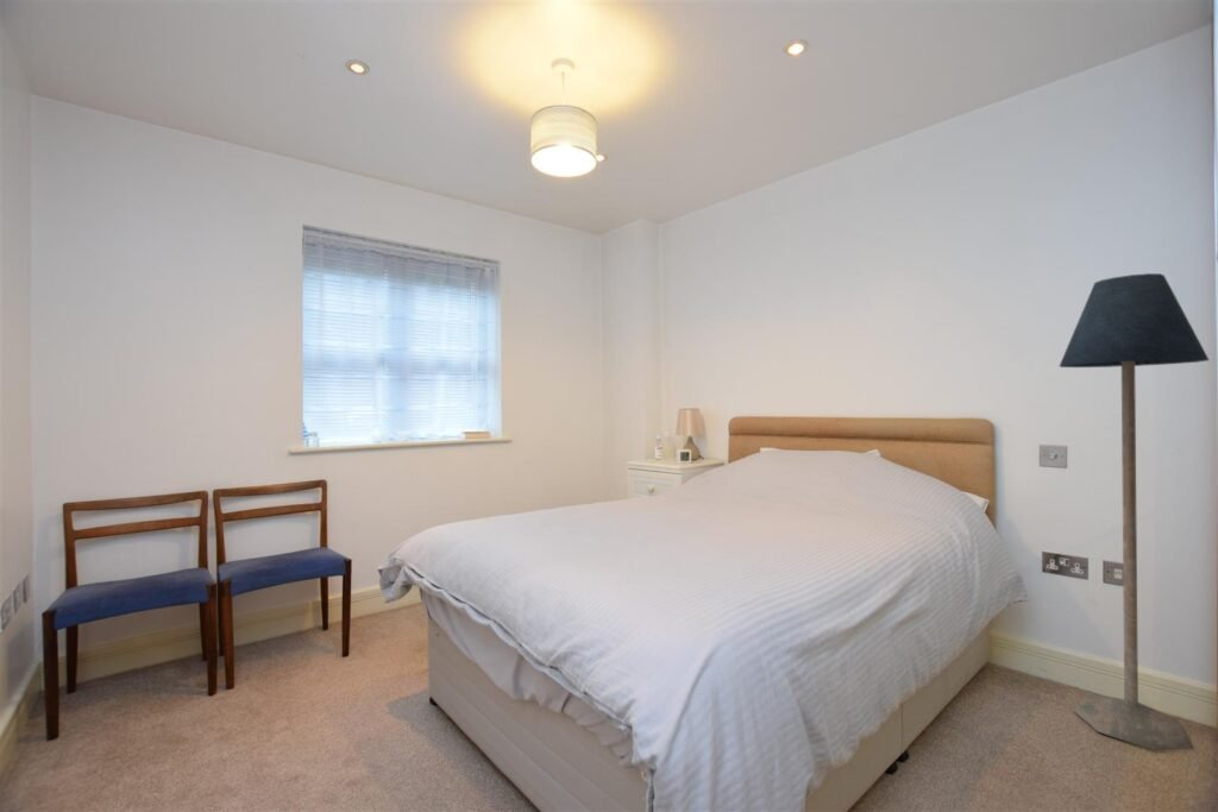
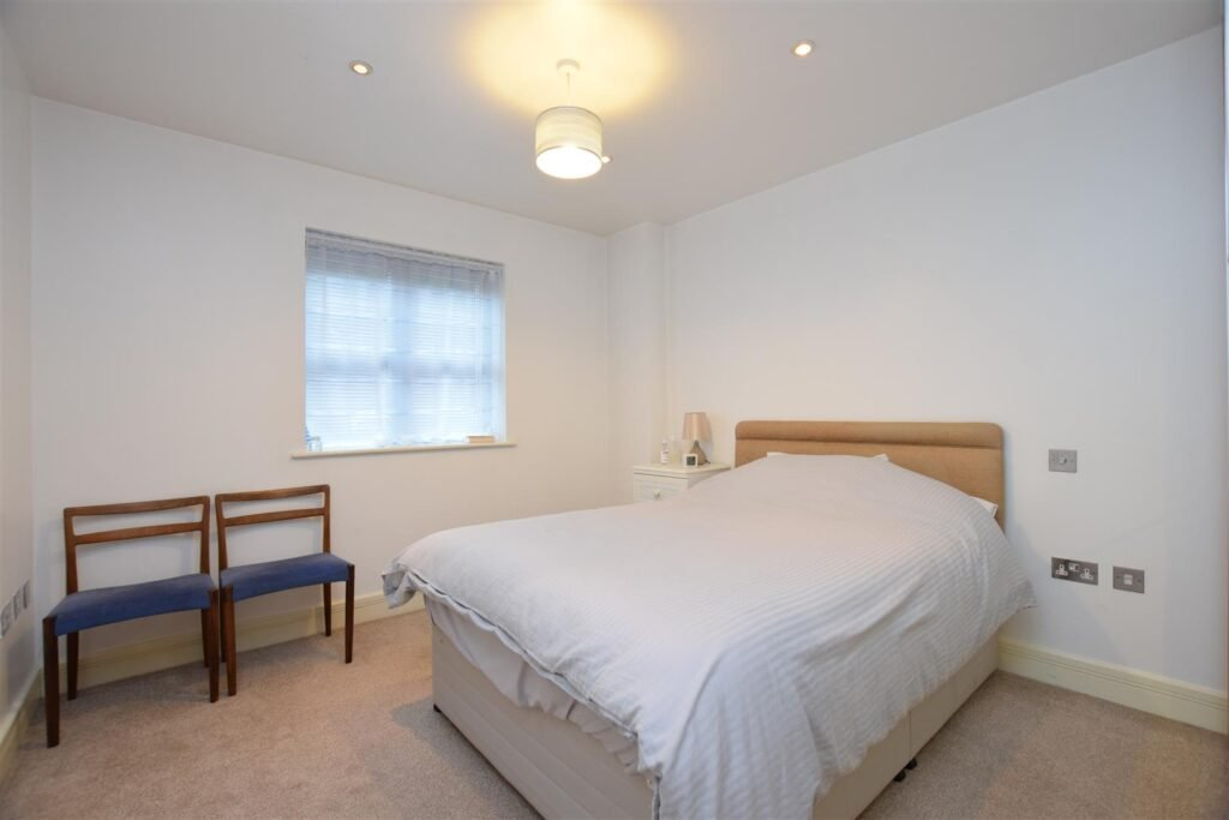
- floor lamp (1130, 502)
